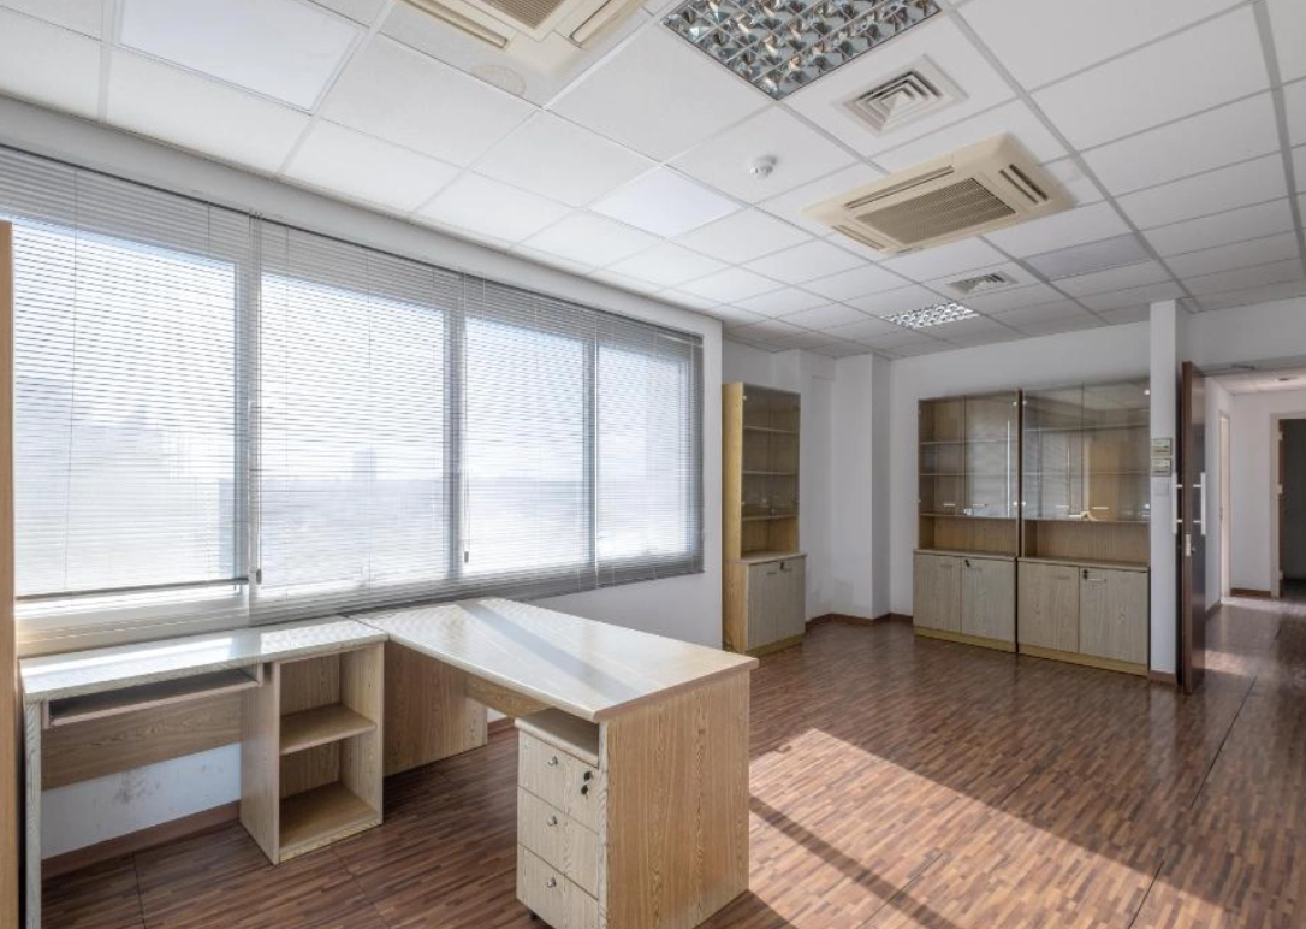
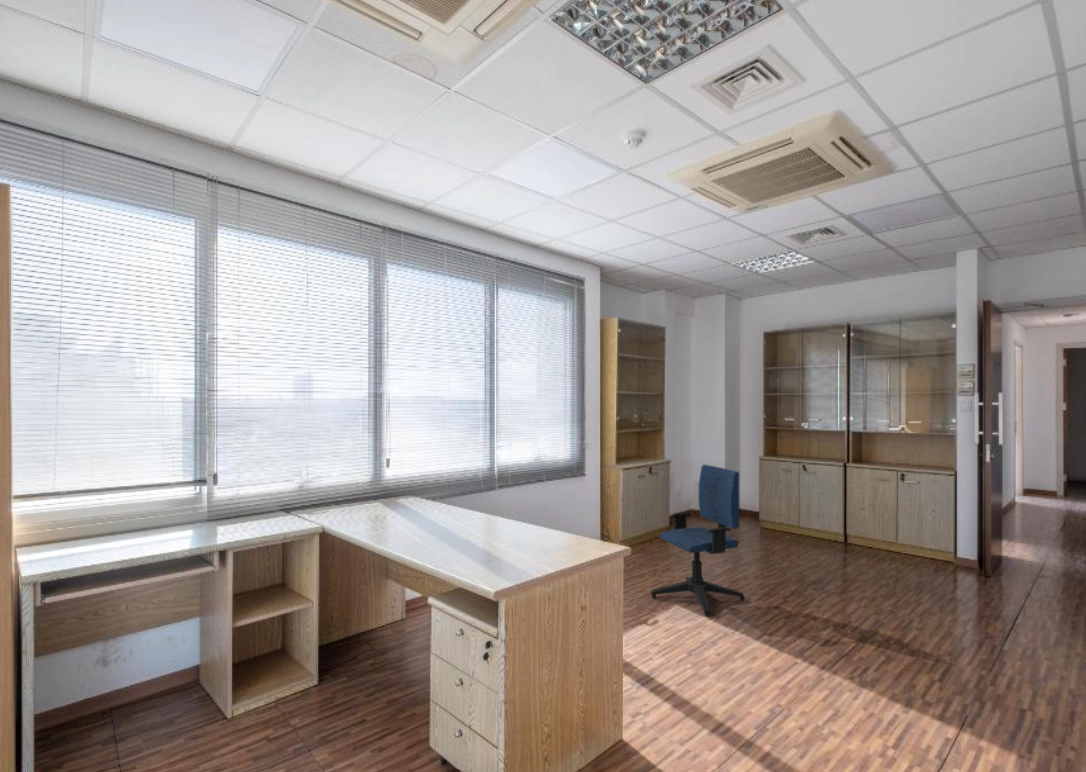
+ office chair (697, 533)
